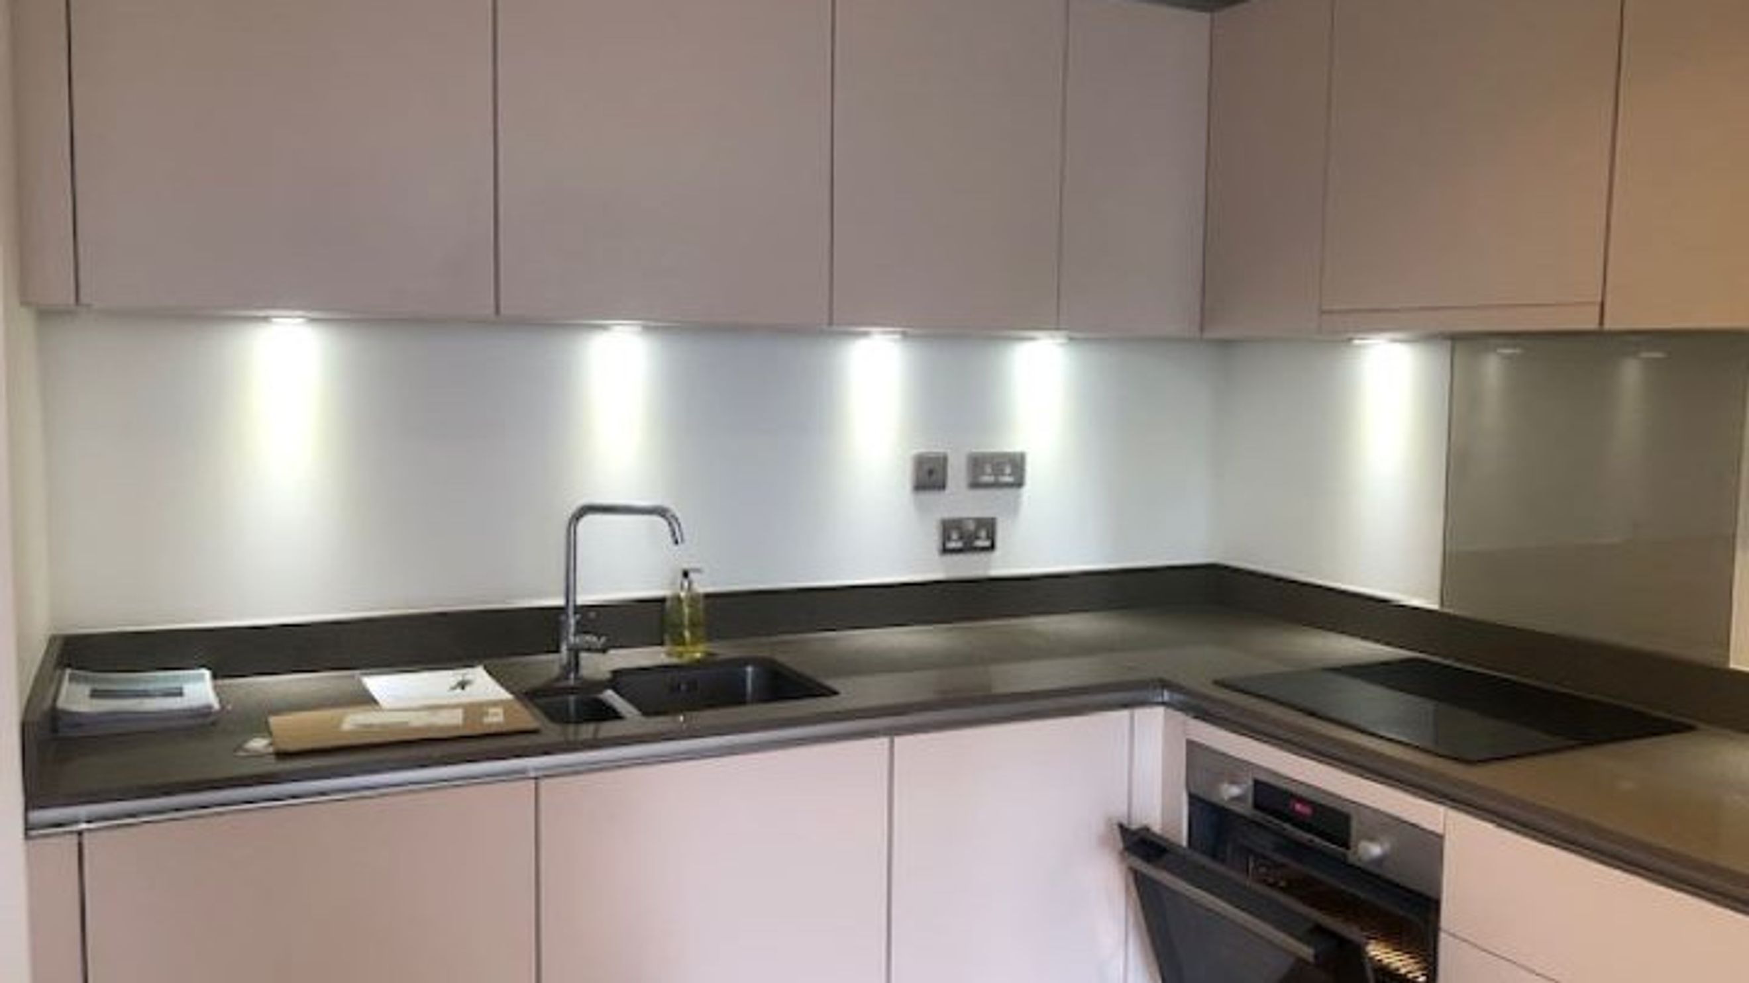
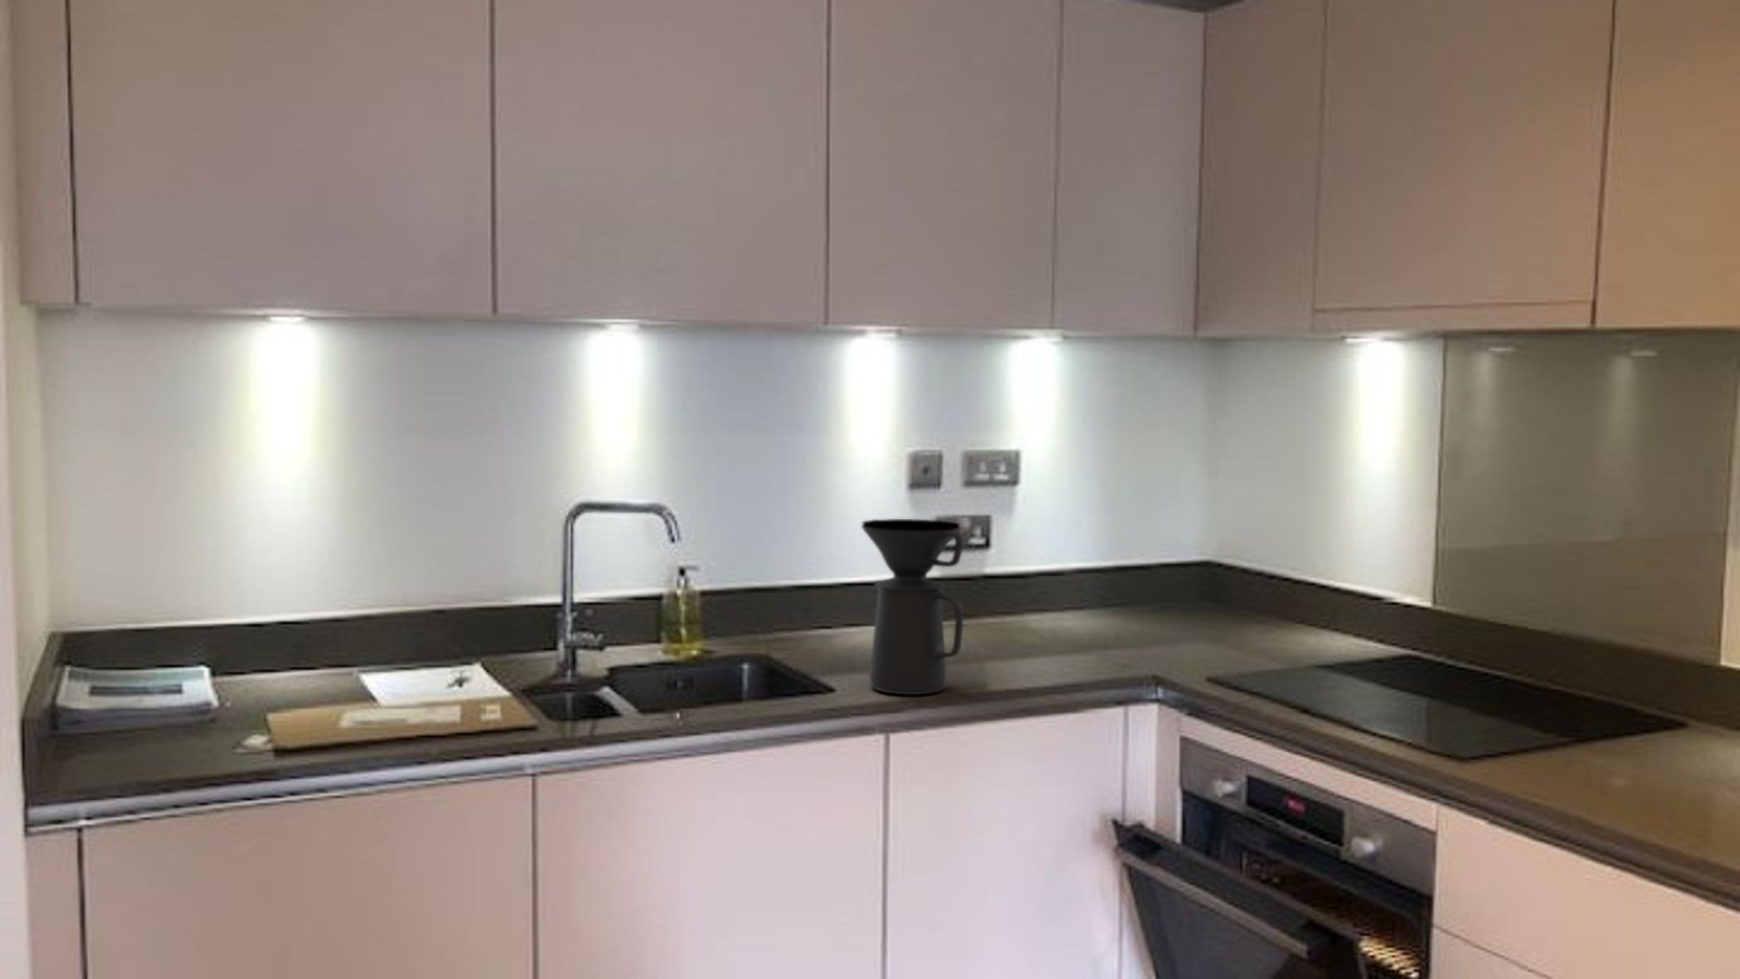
+ coffee maker (909, 605)
